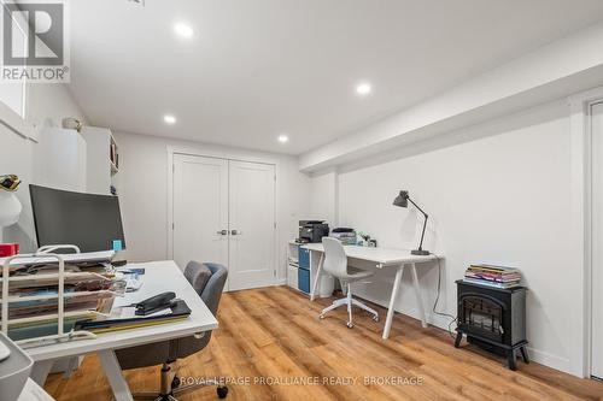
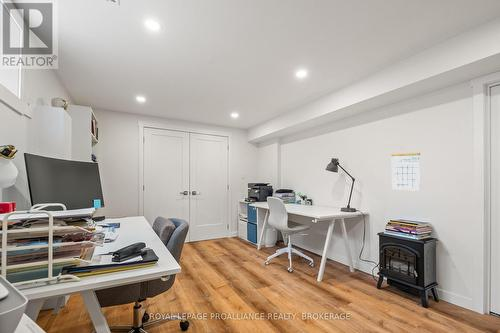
+ calendar (405, 167)
